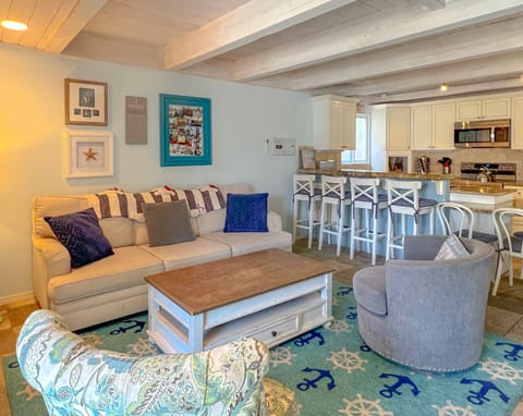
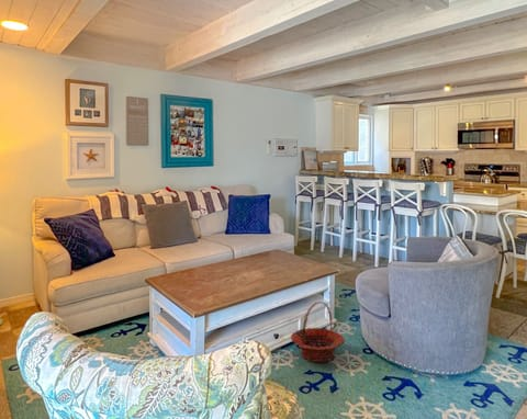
+ basket (317, 328)
